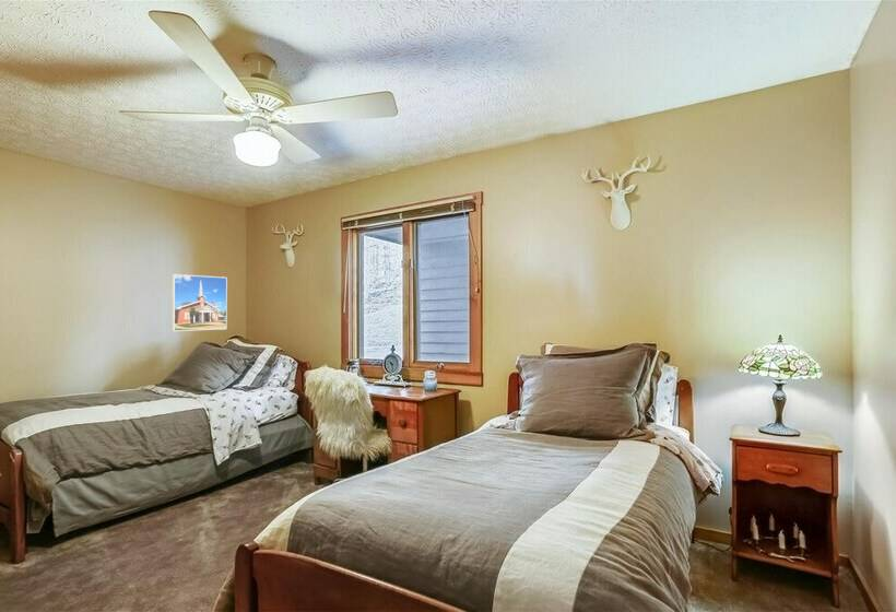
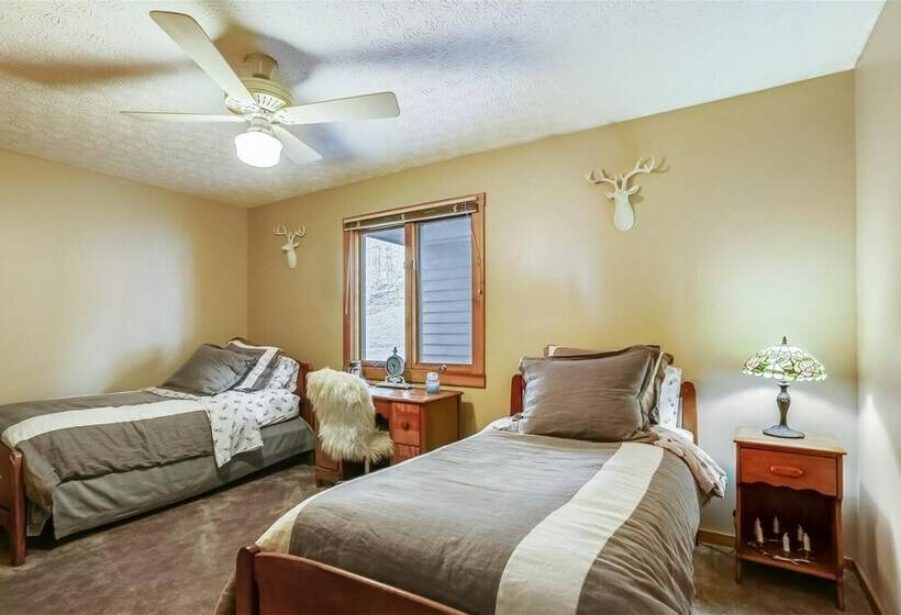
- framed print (200, 303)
